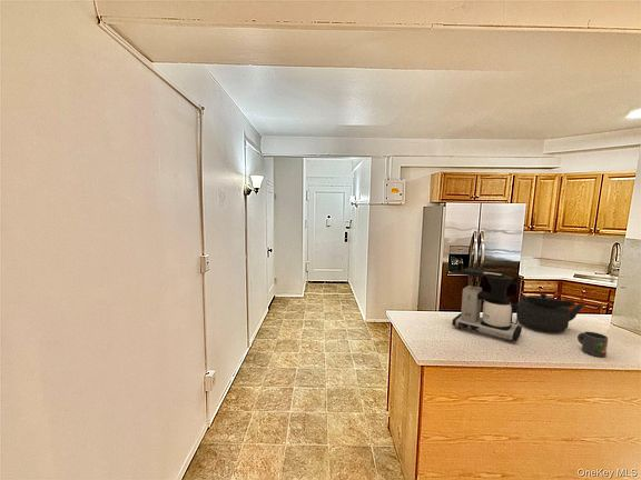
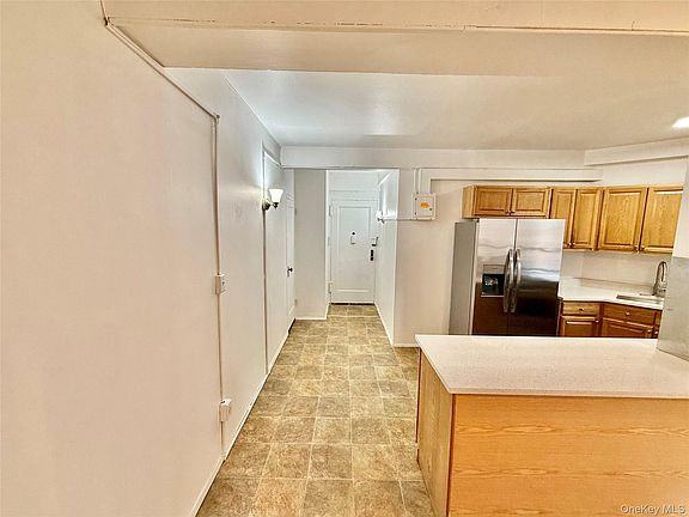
- kettle (543, 310)
- coffee maker (487, 301)
- mug (591, 342)
